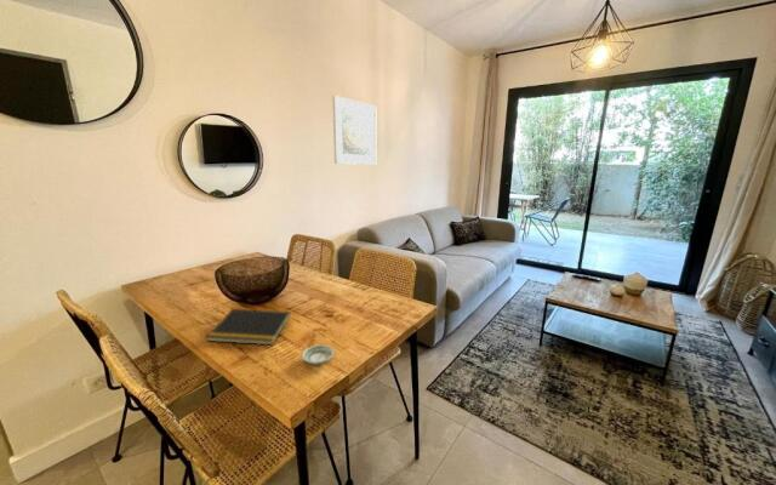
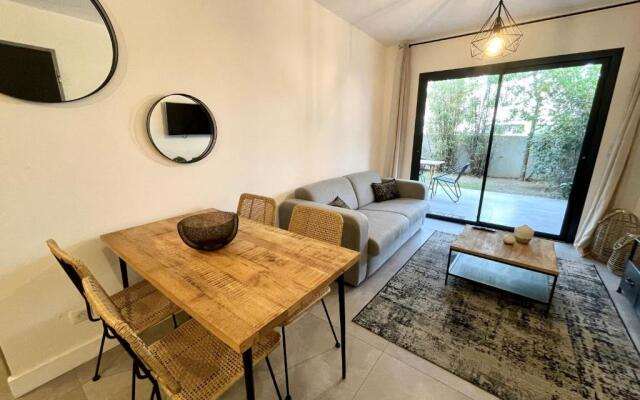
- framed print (356, 133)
- saucer (318, 355)
- notepad (251, 325)
